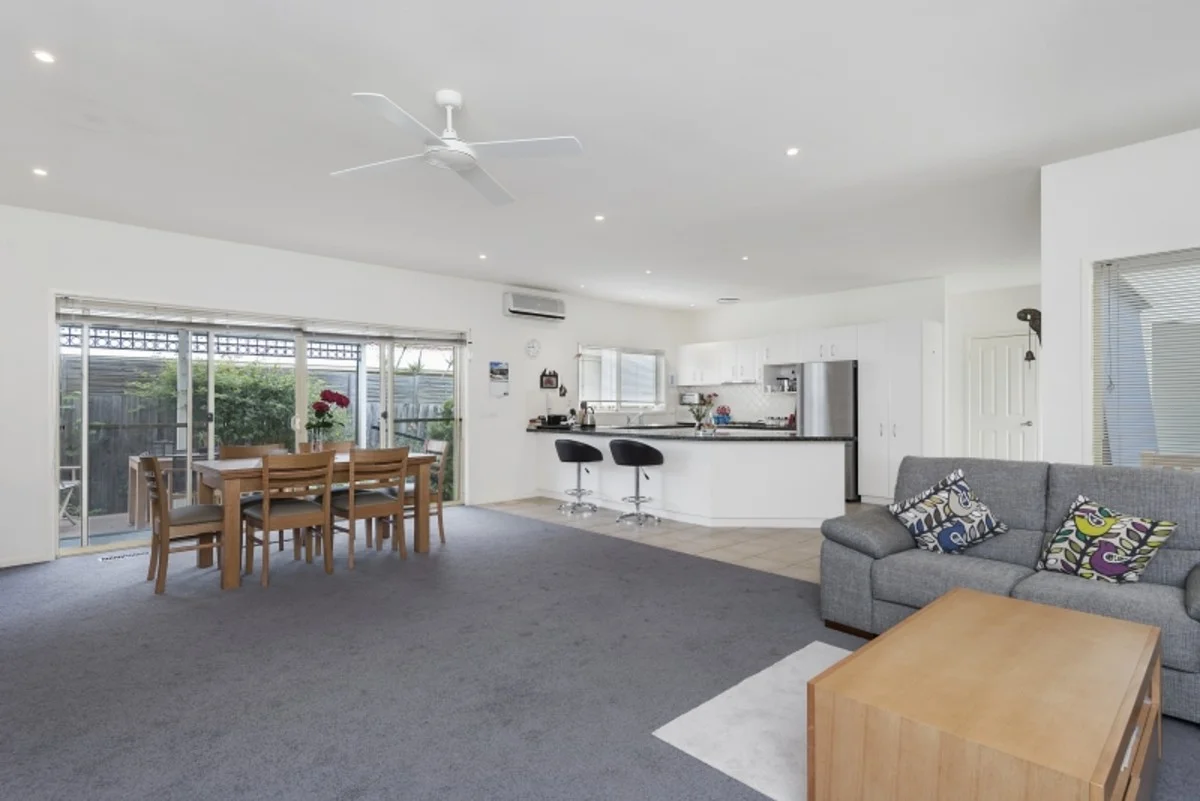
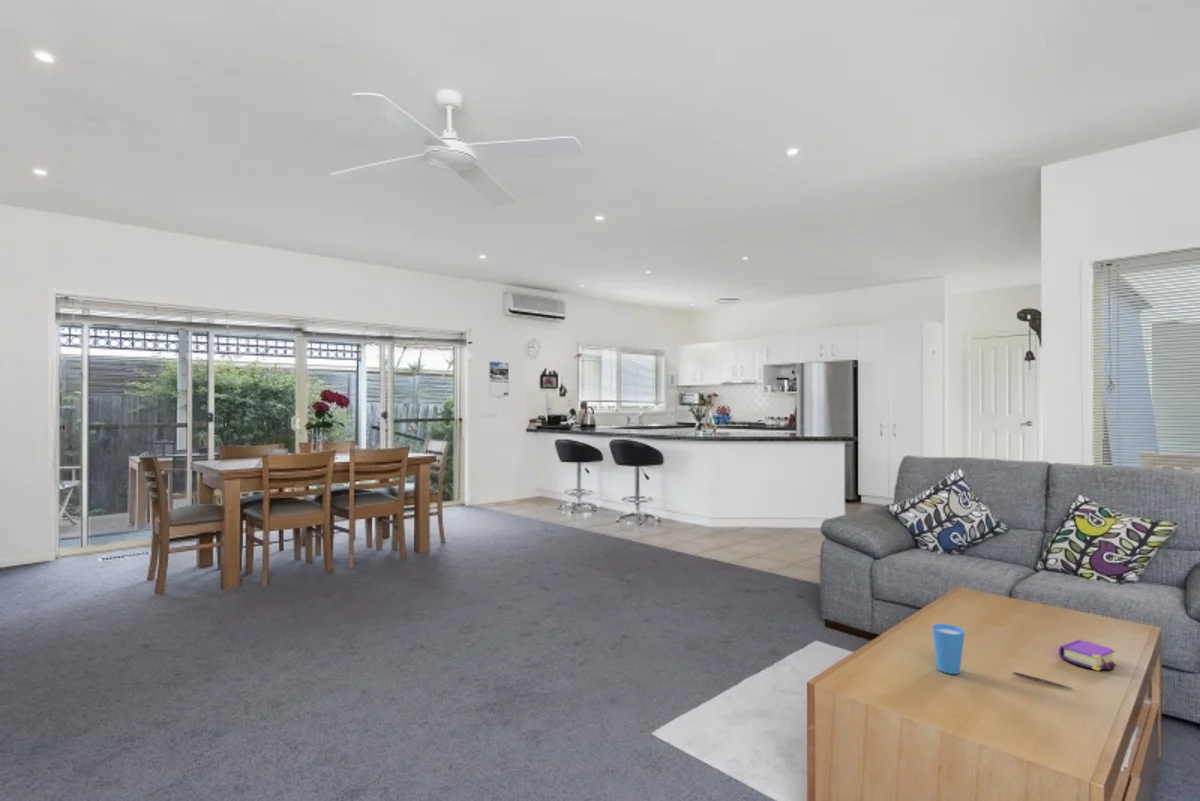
+ book (1088, 654)
+ pen (1042, 680)
+ cup (948, 649)
